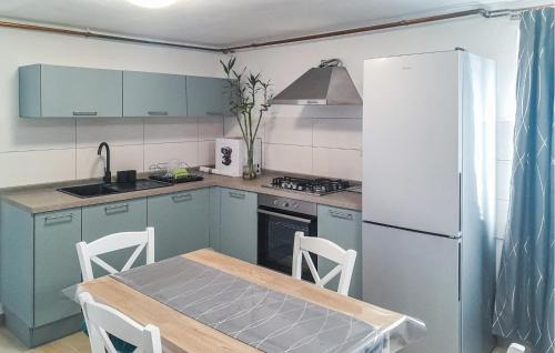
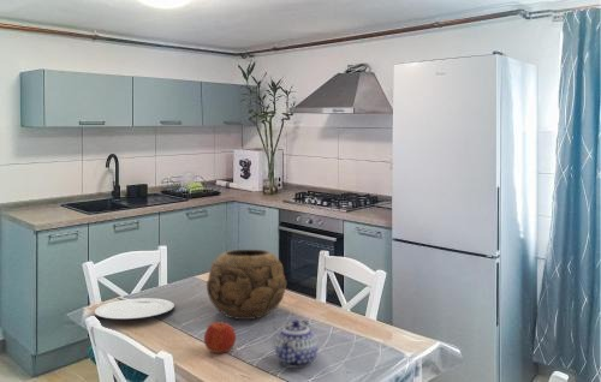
+ plate (135, 309)
+ apple (220, 335)
+ teapot (296, 341)
+ decorative bowl (246, 282)
